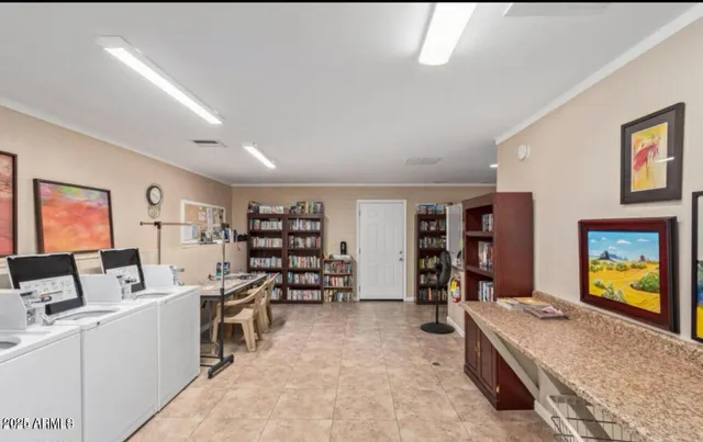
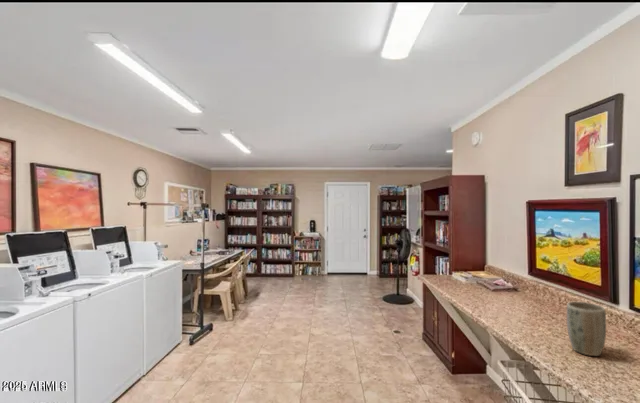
+ plant pot (586, 328)
